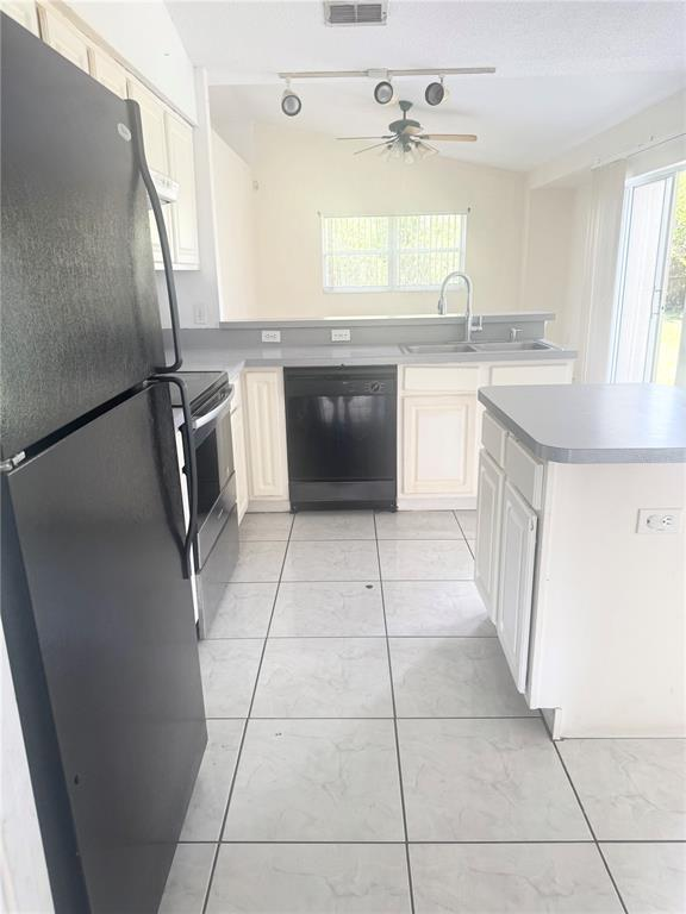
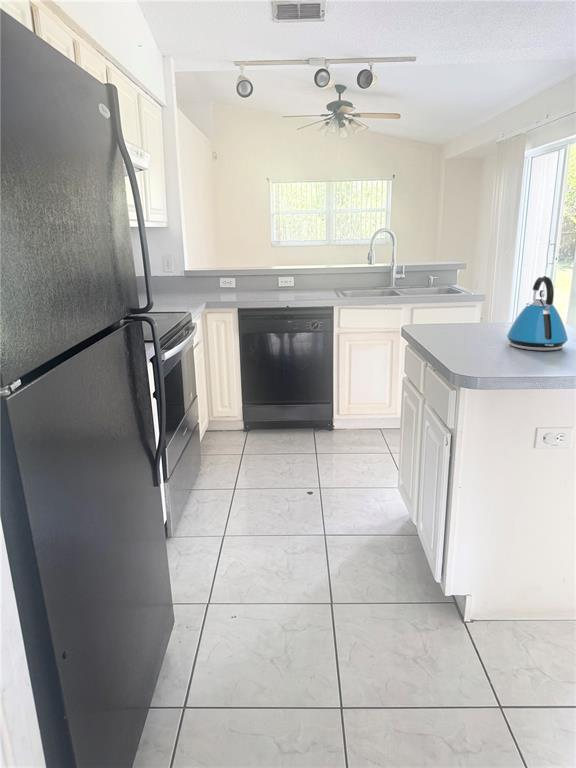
+ kettle (540, 311)
